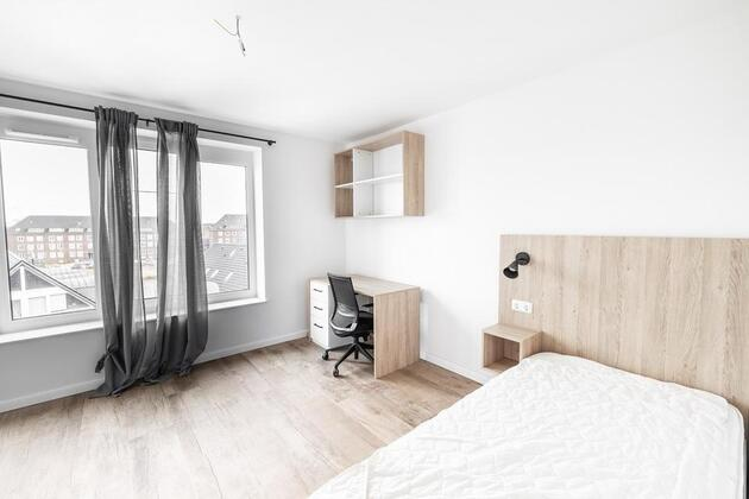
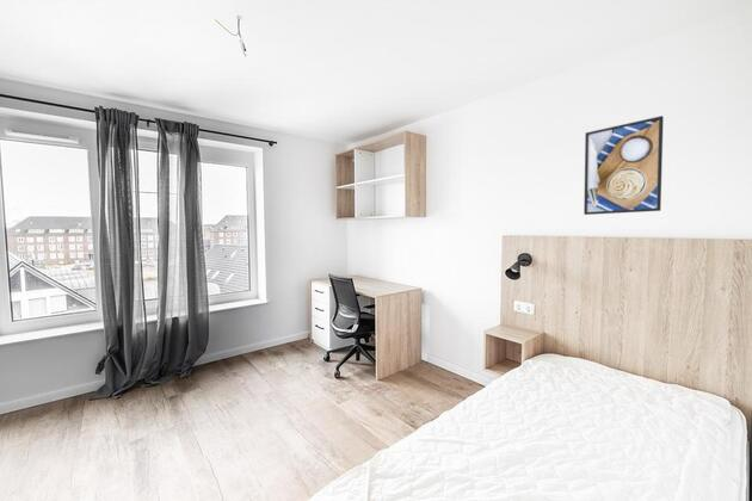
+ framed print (620, 168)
